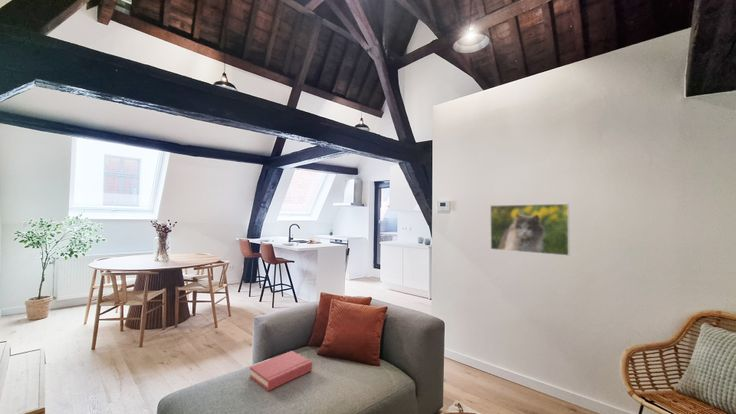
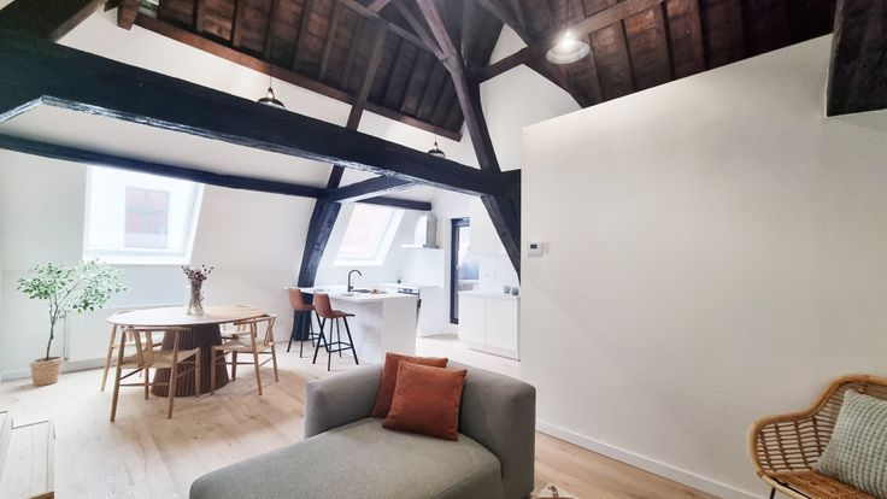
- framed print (526, 228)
- hardback book (281, 369)
